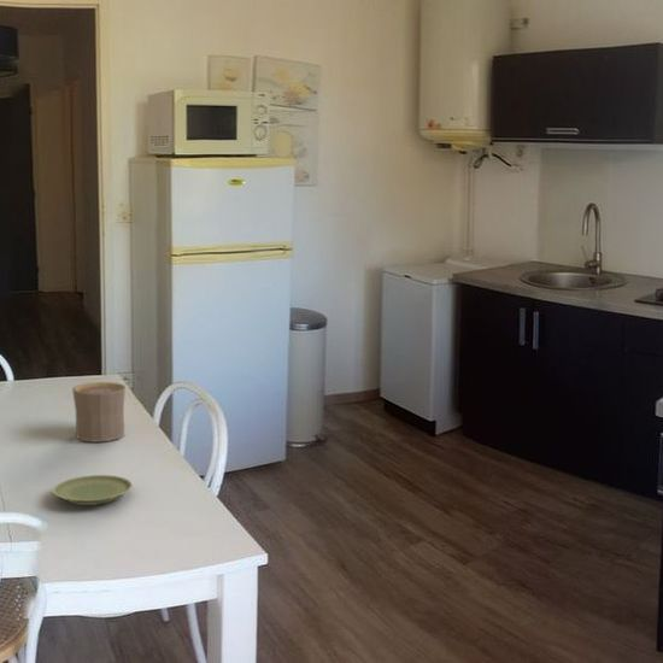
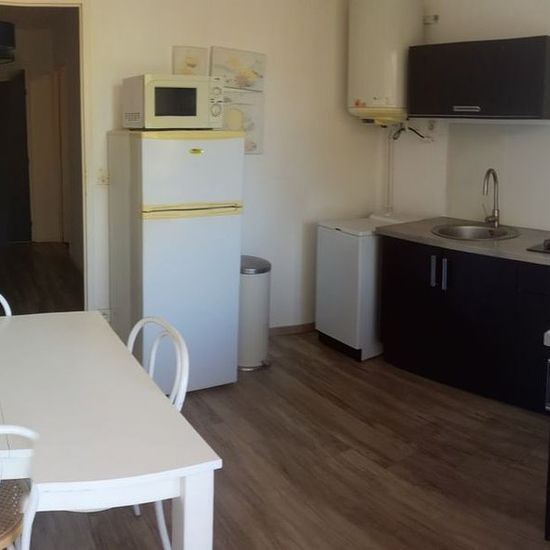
- cup (99, 411)
- plate (93, 491)
